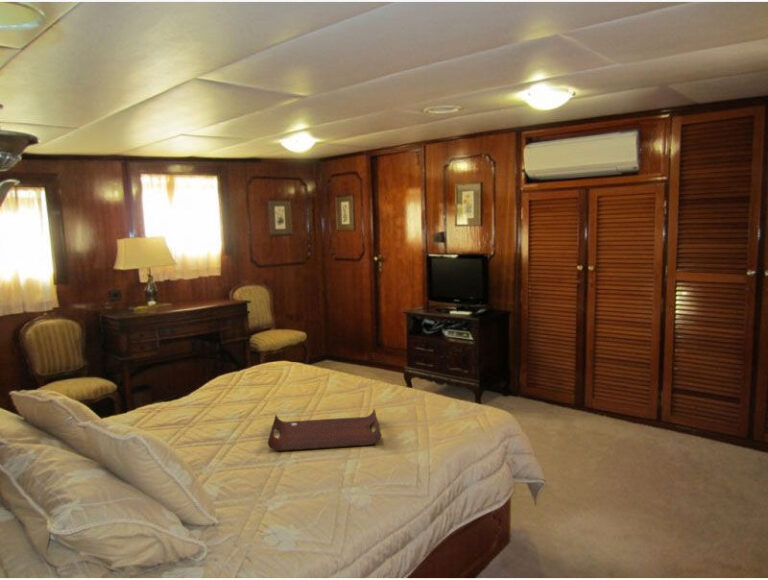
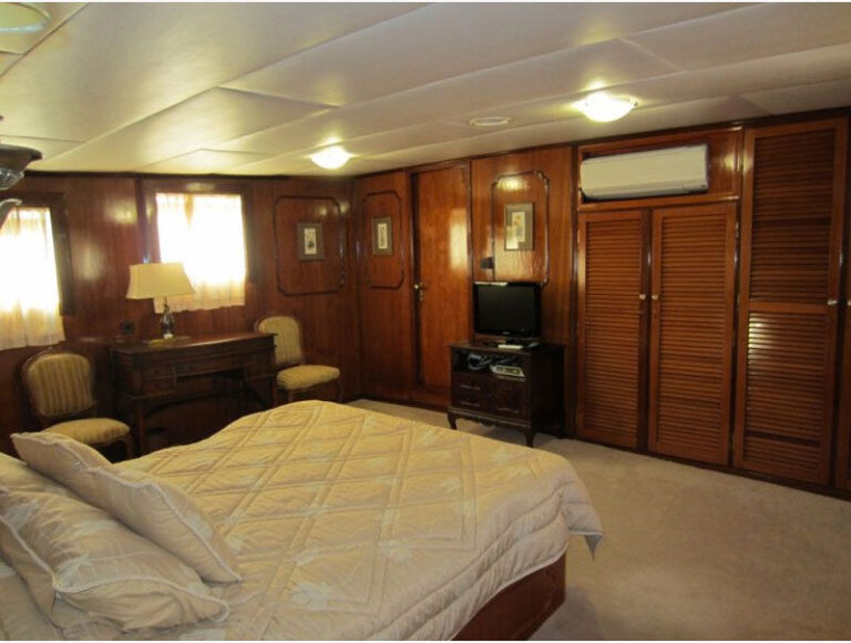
- serving tray (325, 428)
